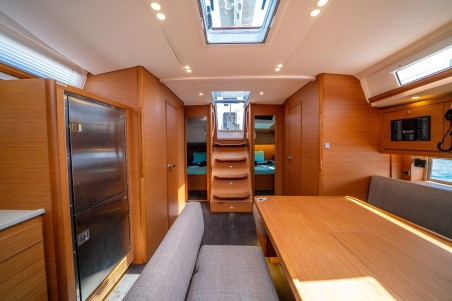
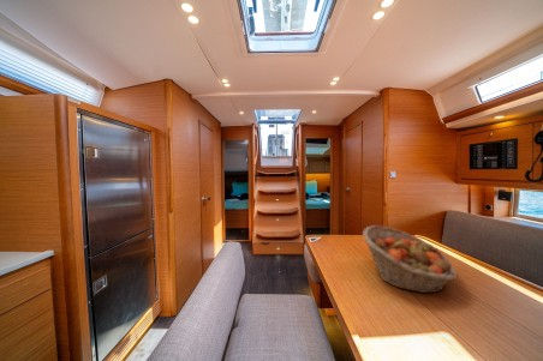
+ fruit basket (404, 253)
